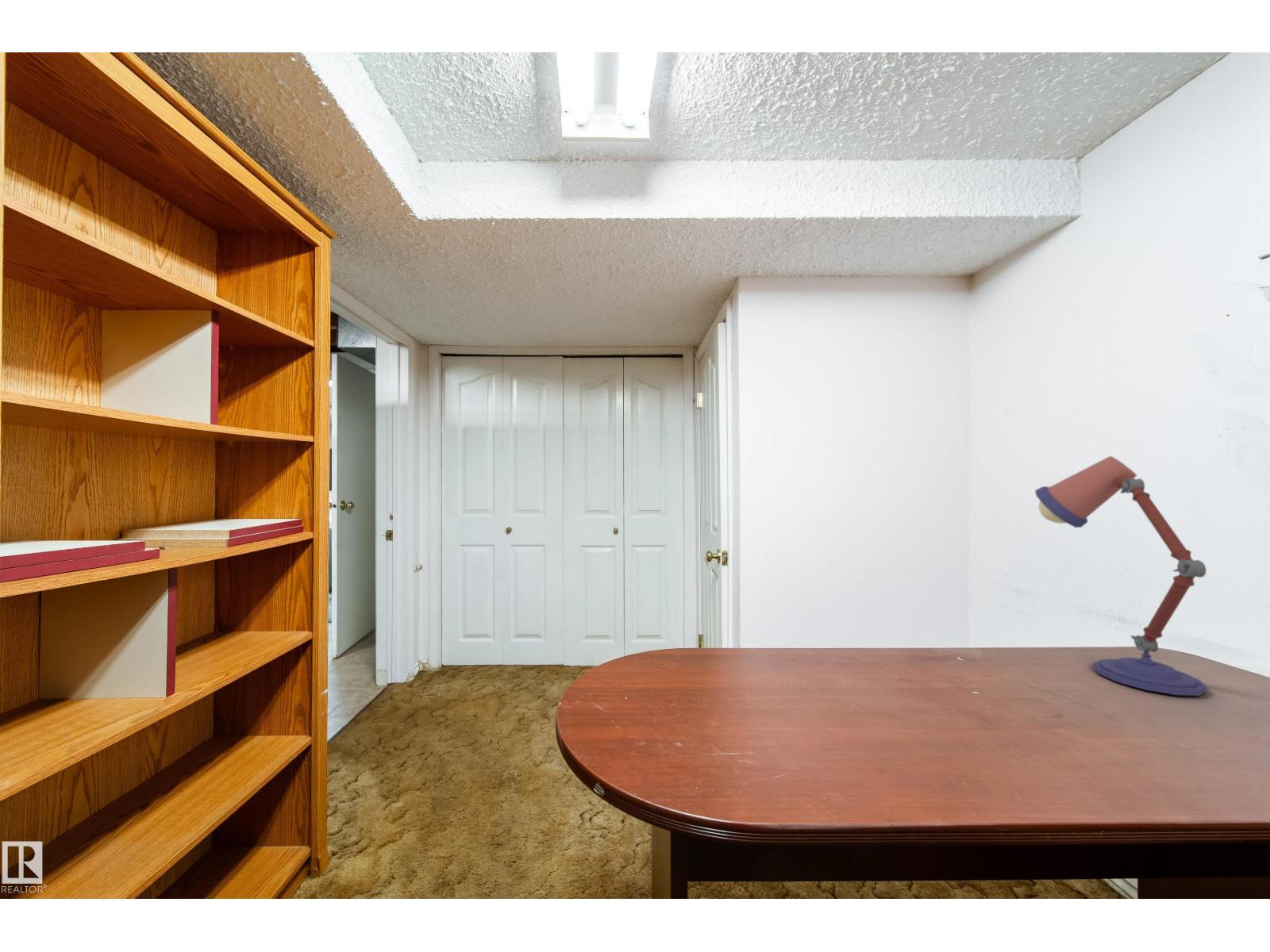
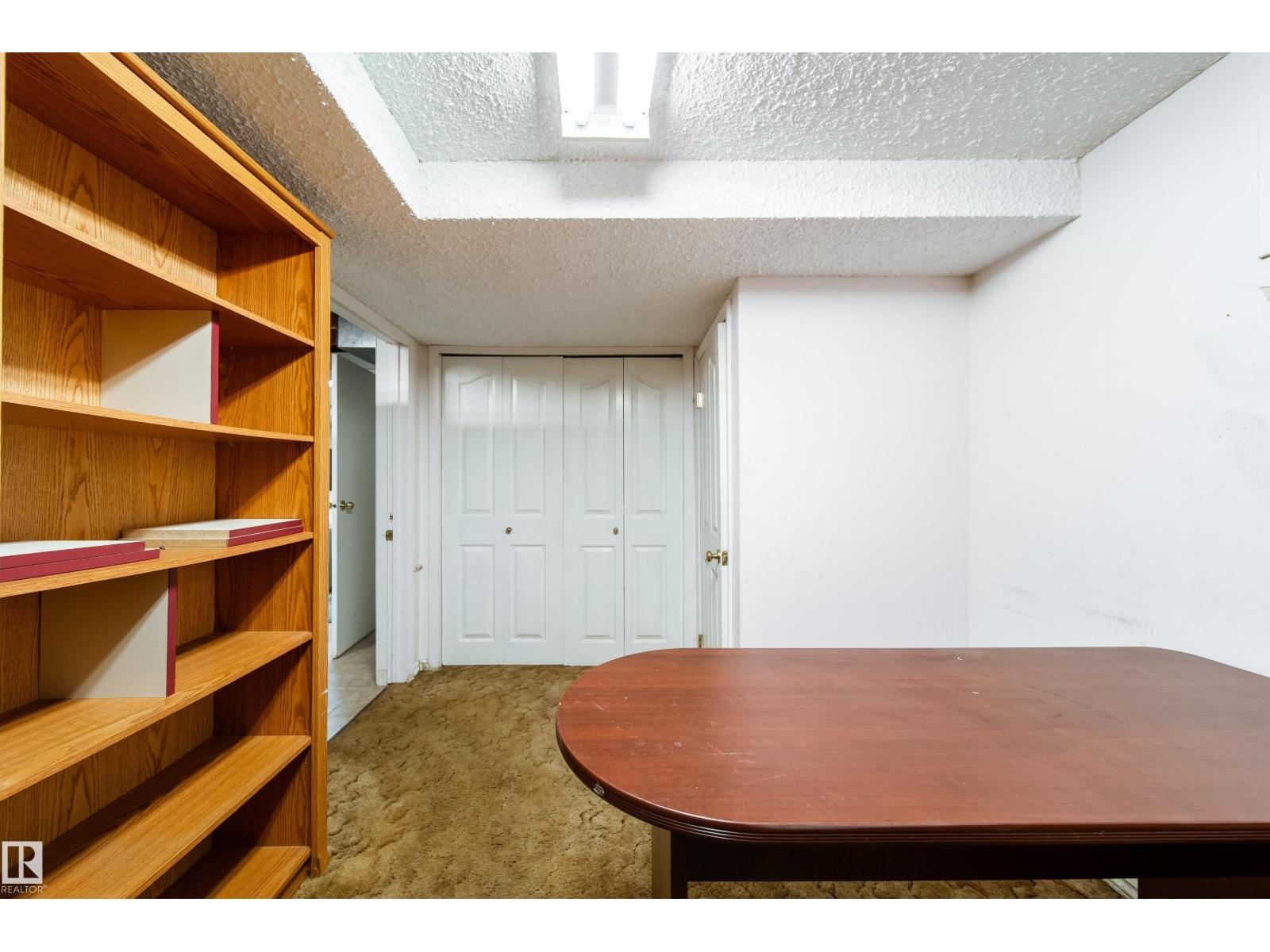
- desk lamp (1159, 535)
